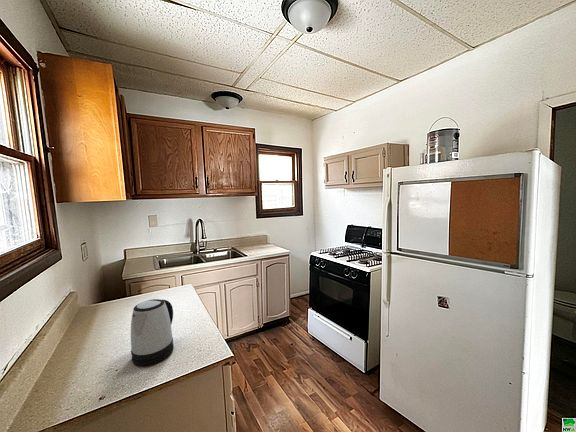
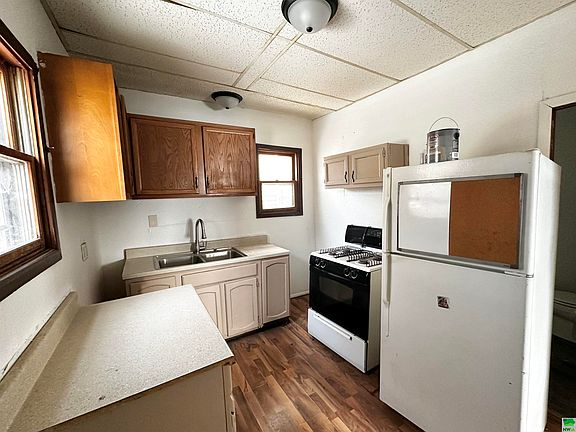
- kettle (155, 325)
